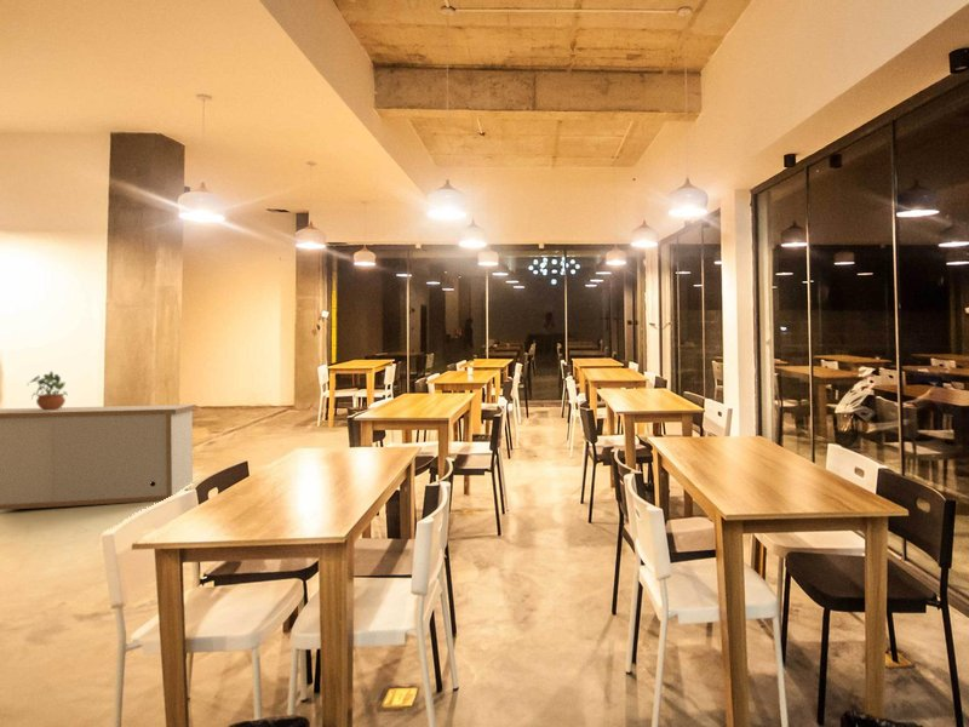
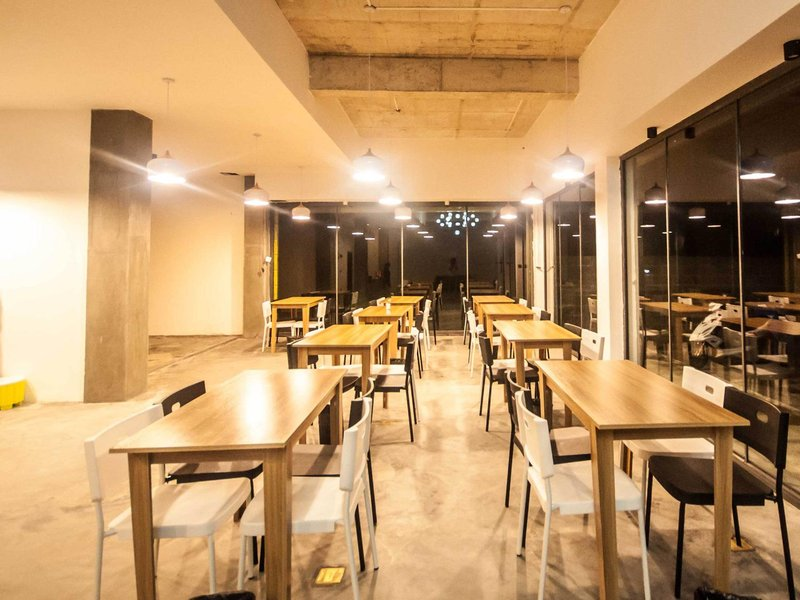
- storage cabinet (86, 453)
- potted plant (50, 389)
